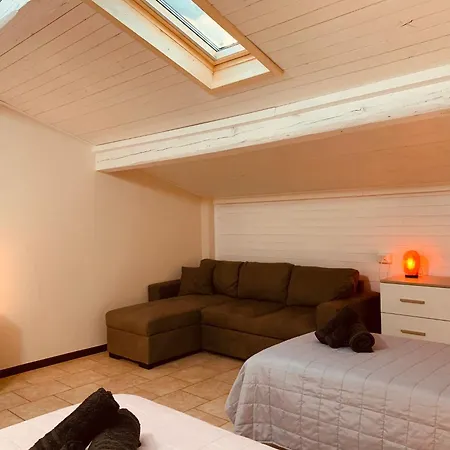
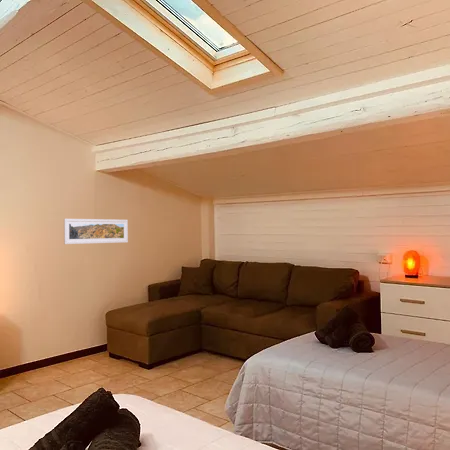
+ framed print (97, 231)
